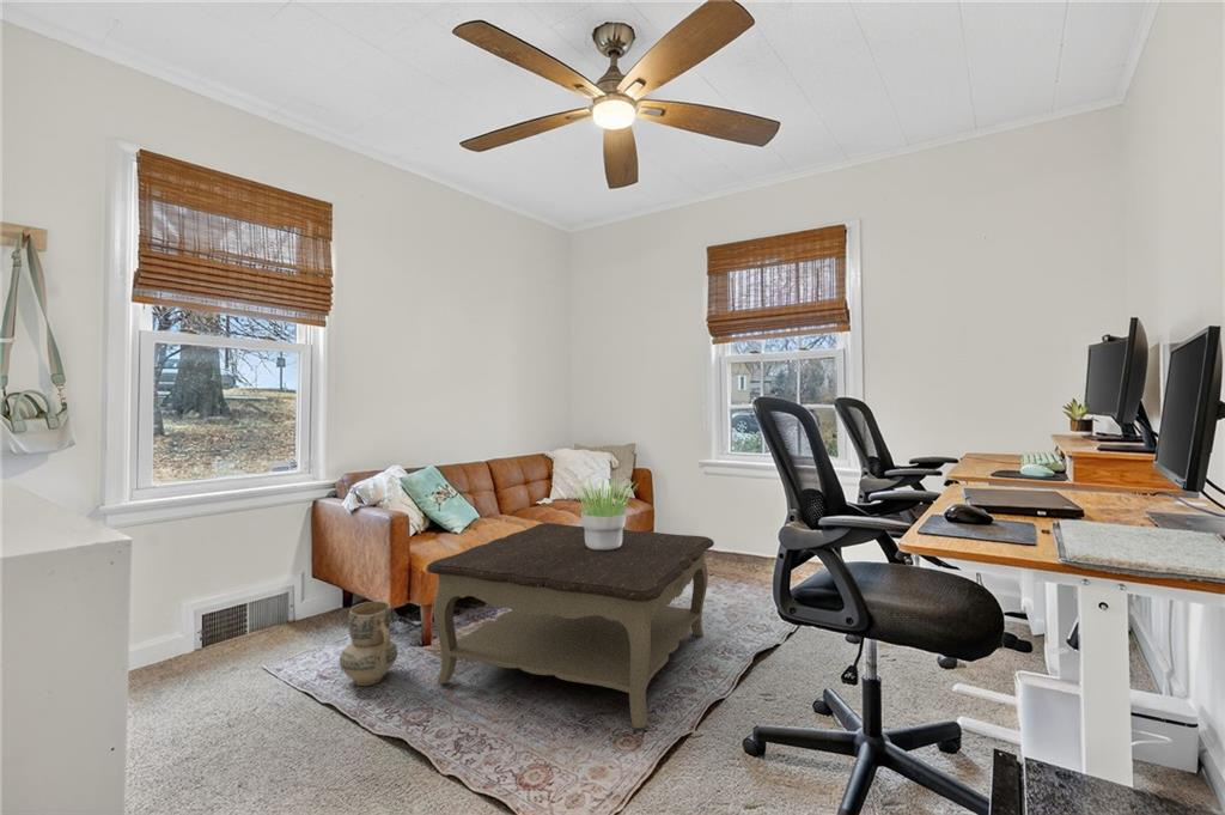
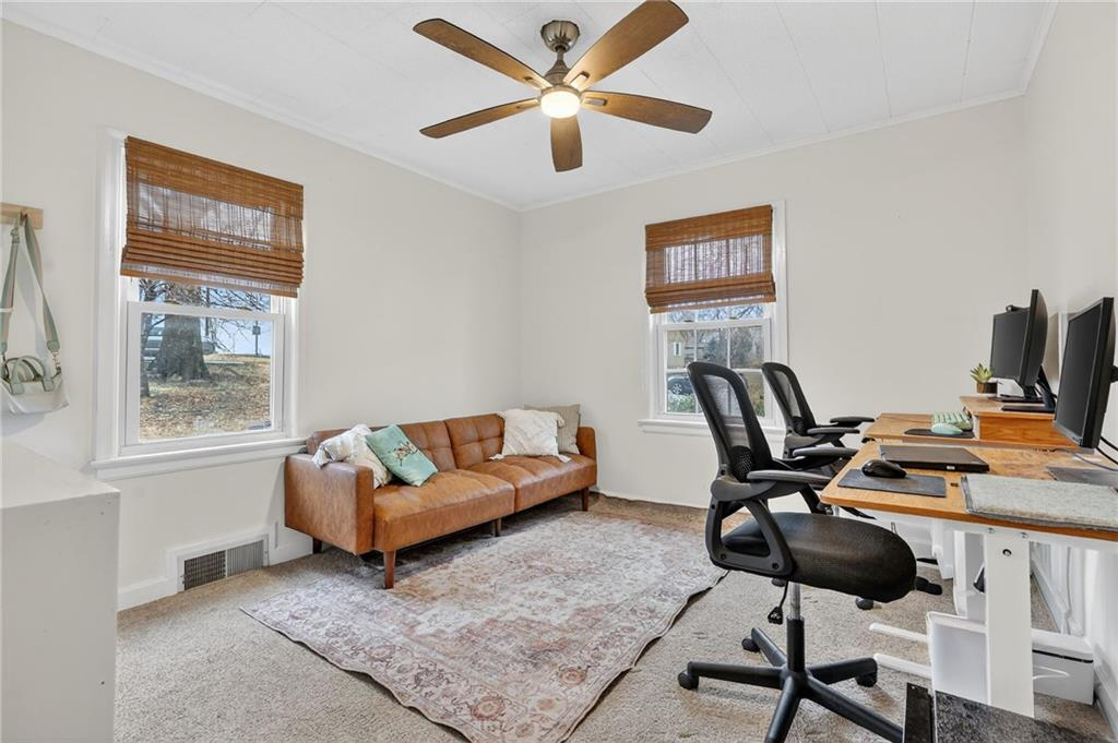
- ceramic jug (368, 643)
- potted plant (603, 513)
- coffee table (583, 602)
